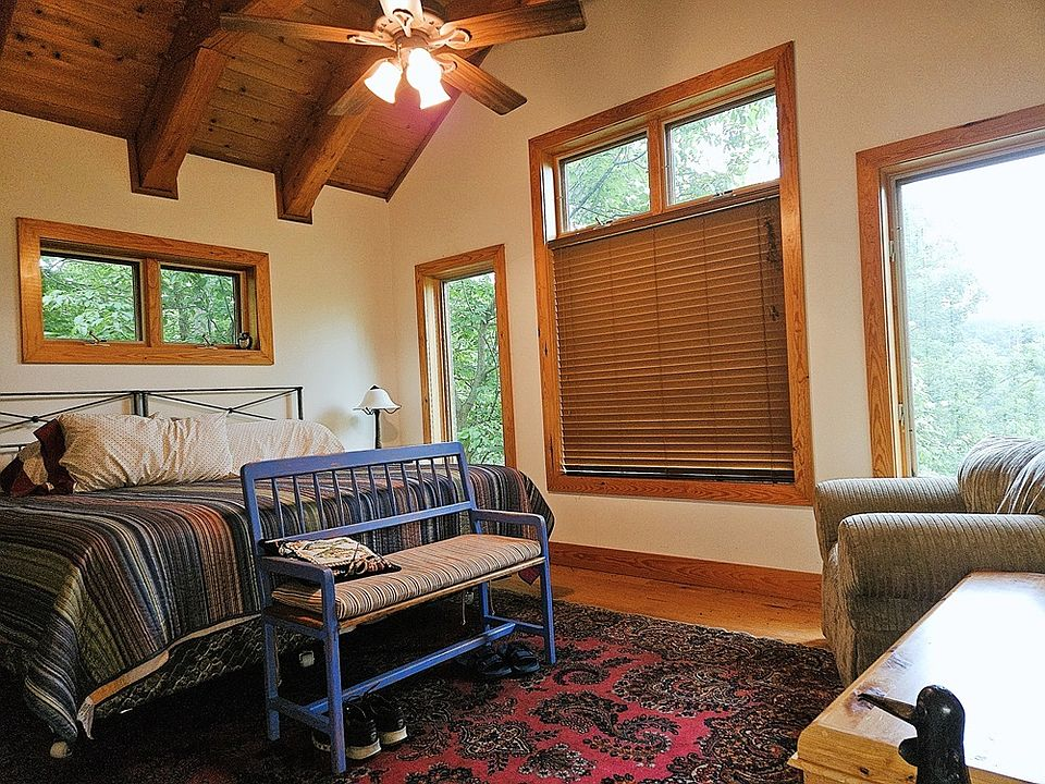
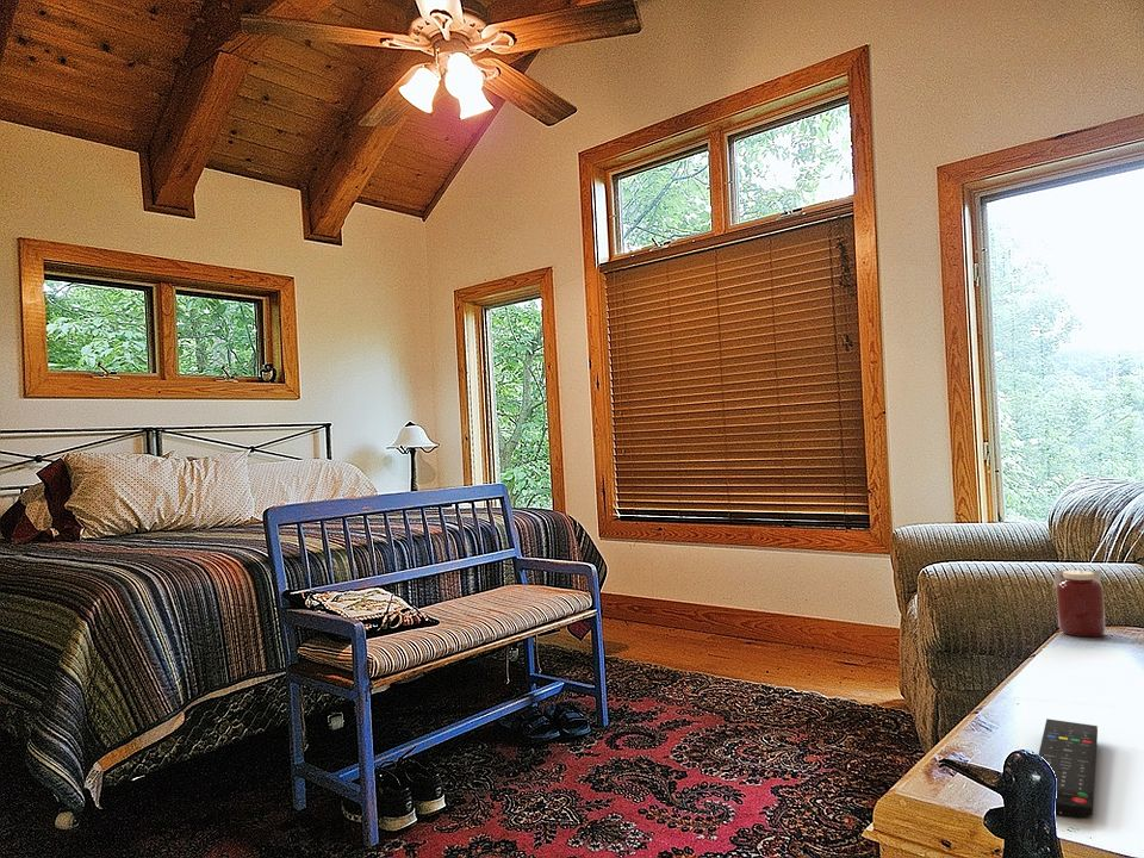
+ jar (1080, 601)
+ remote control (1067, 764)
